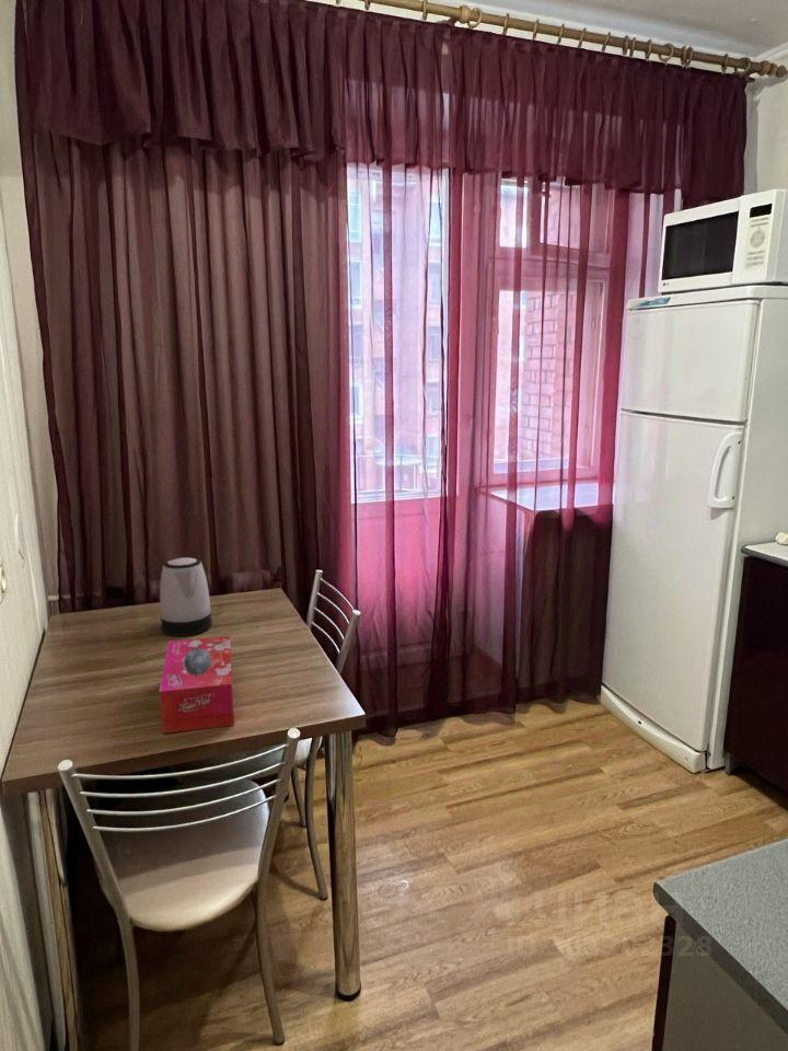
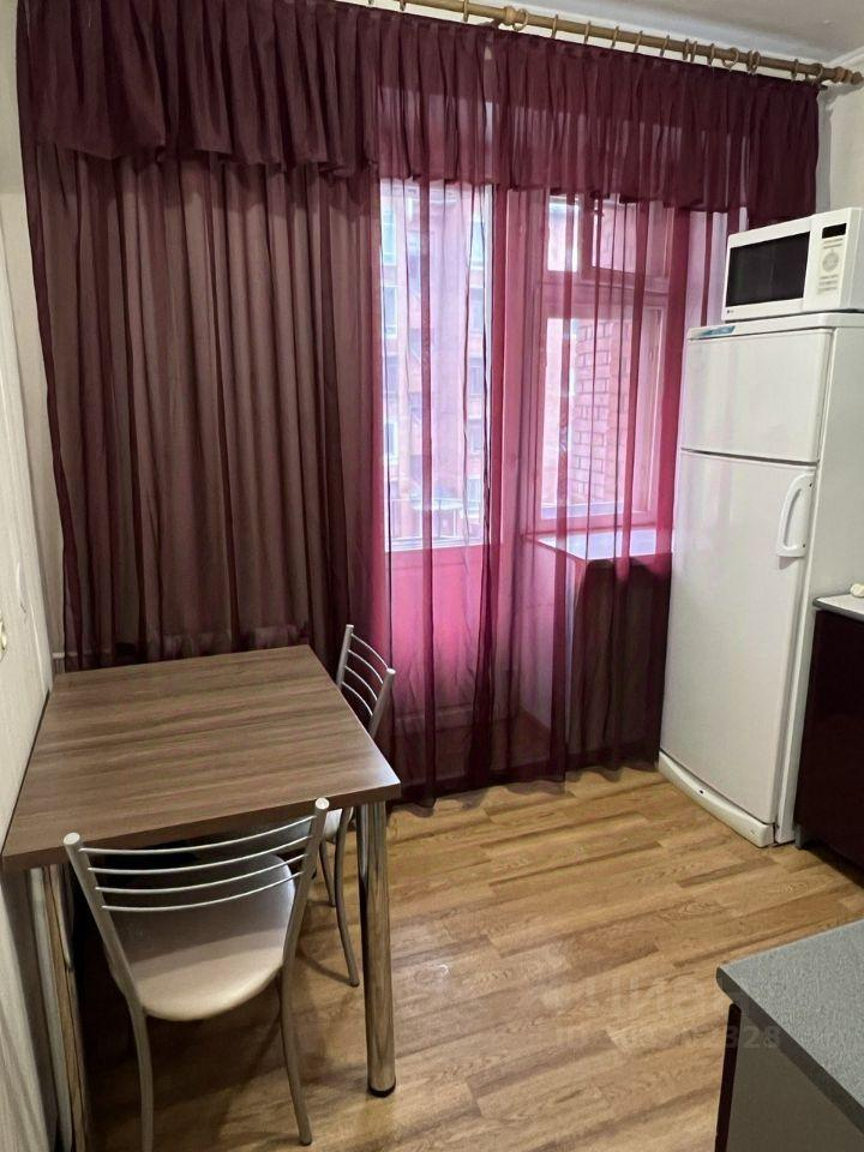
- tissue box (199, 680)
- kettle (183, 591)
